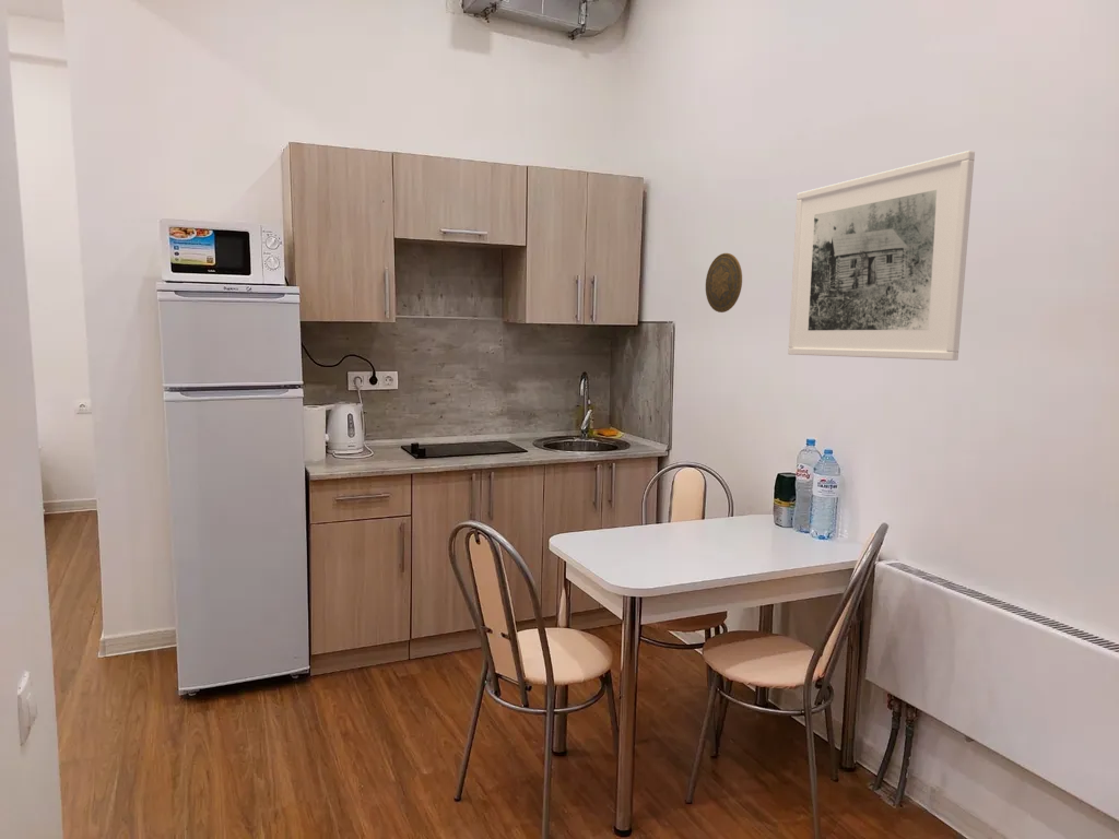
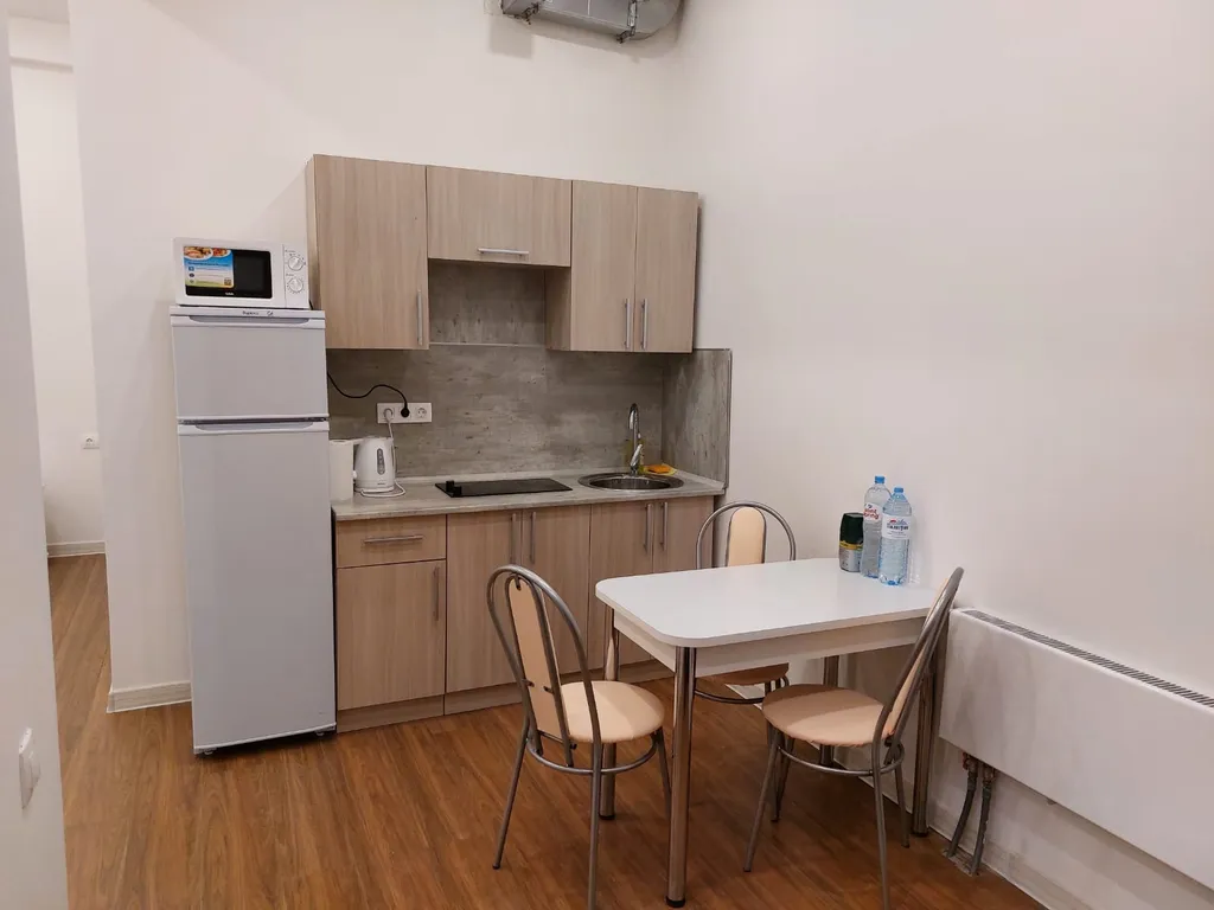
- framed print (868, 267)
- decorative plate (721, 282)
